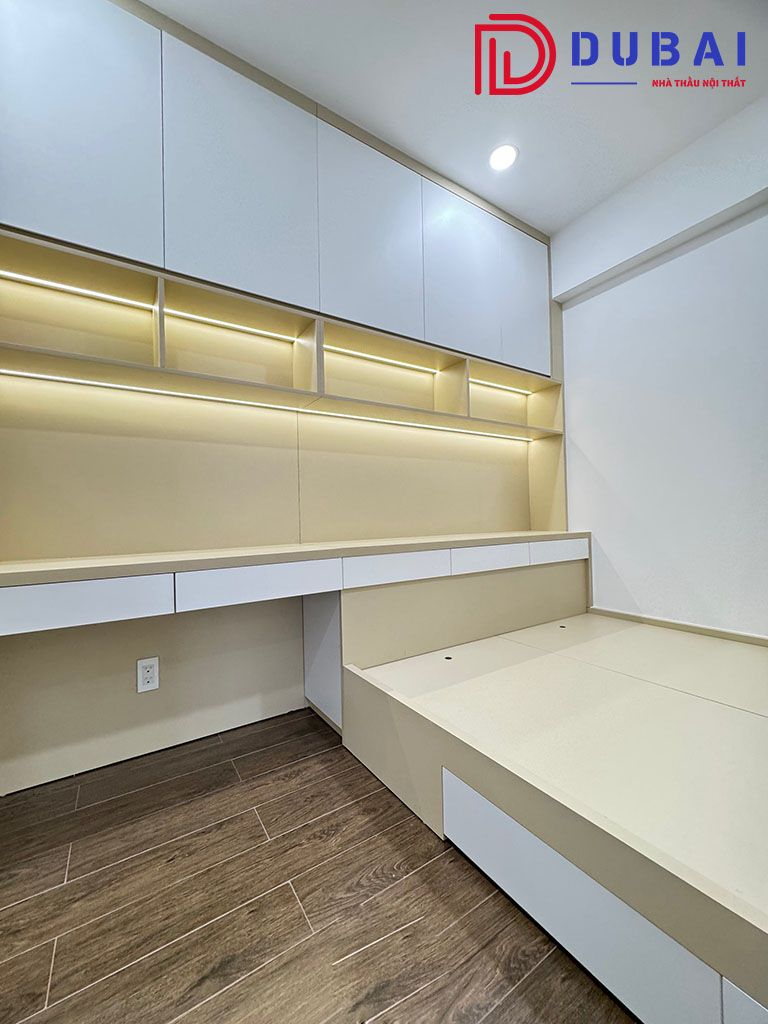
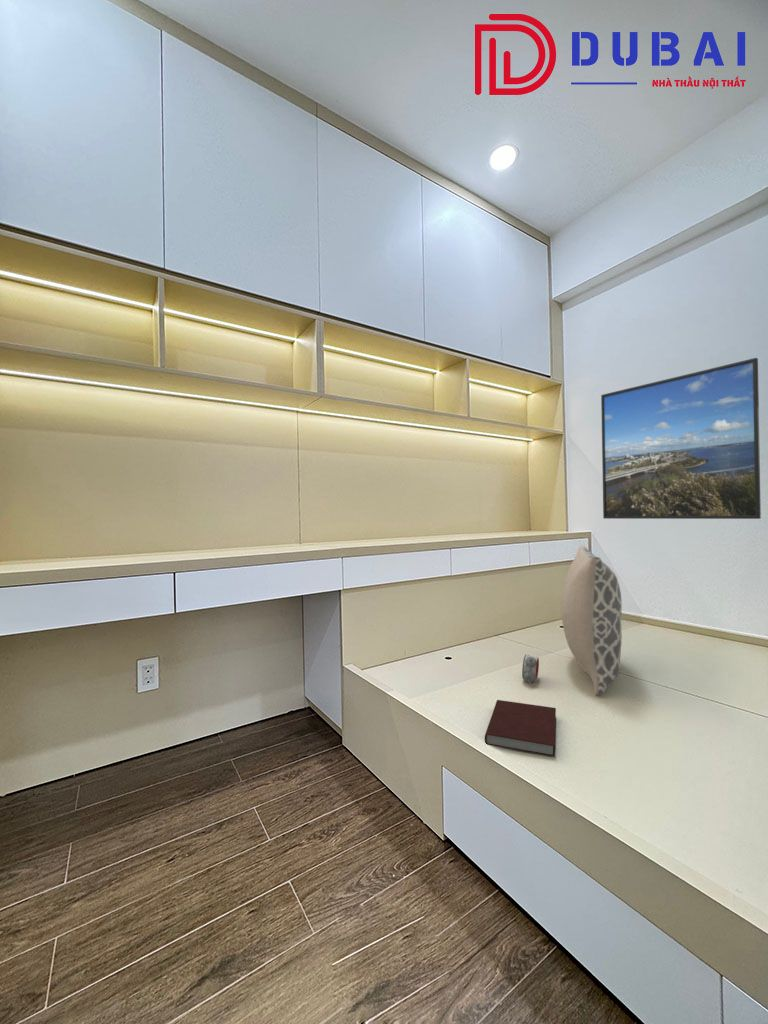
+ alarm clock (530, 667)
+ pillow (589, 611)
+ notebook (522, 725)
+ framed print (670, 448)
